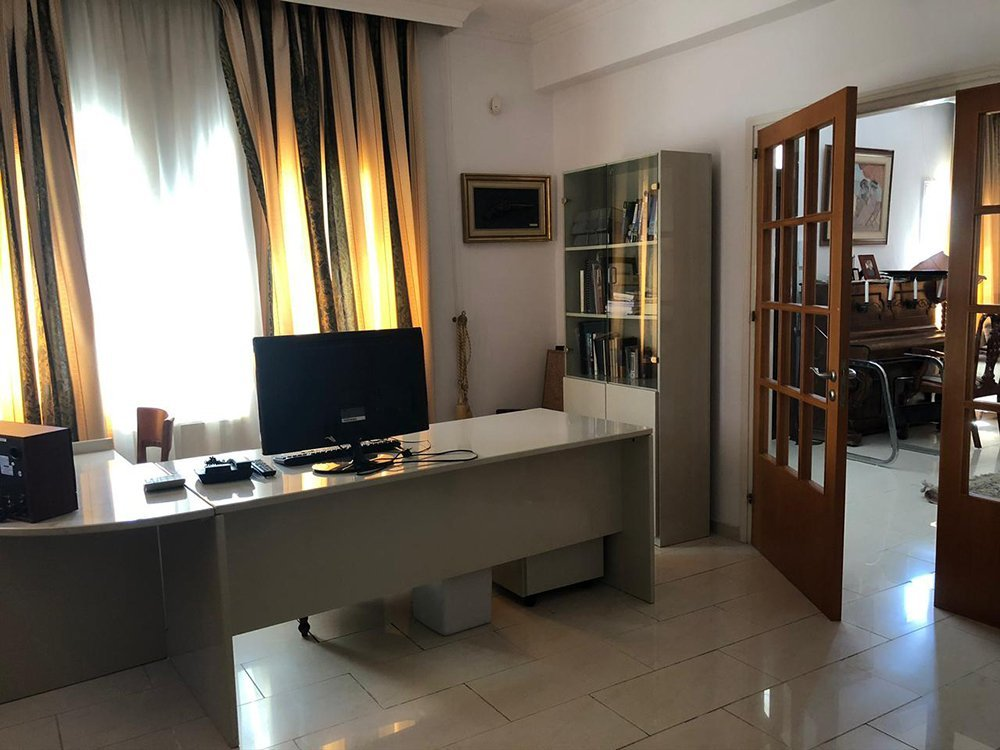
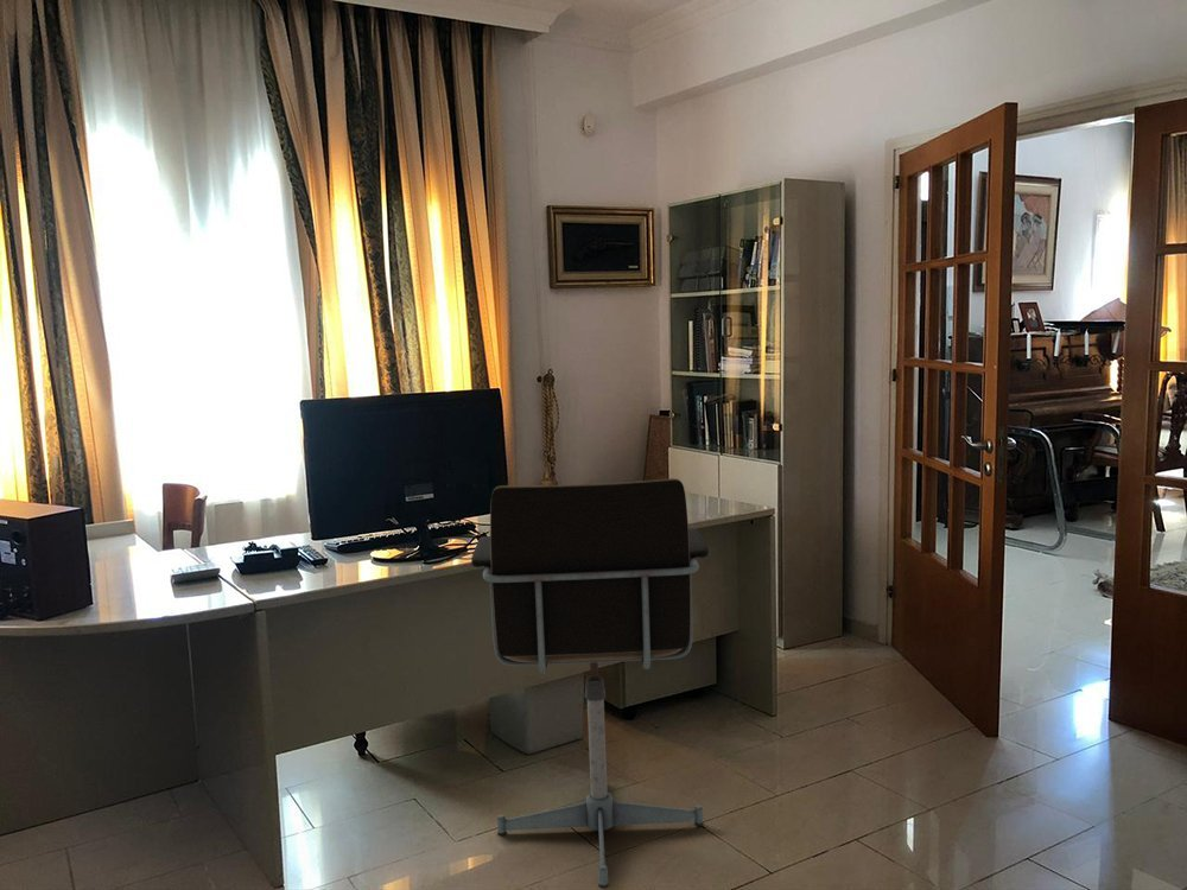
+ office chair (594, 657)
